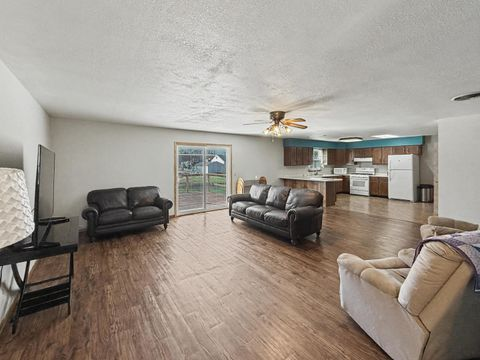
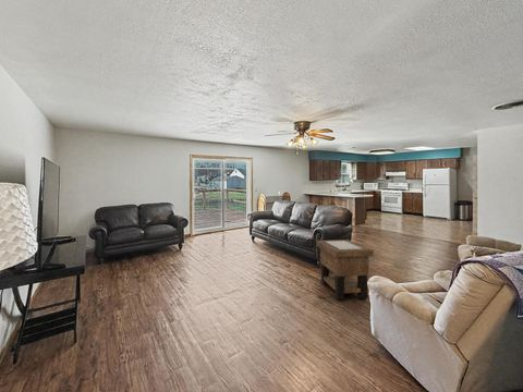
+ side table (343, 267)
